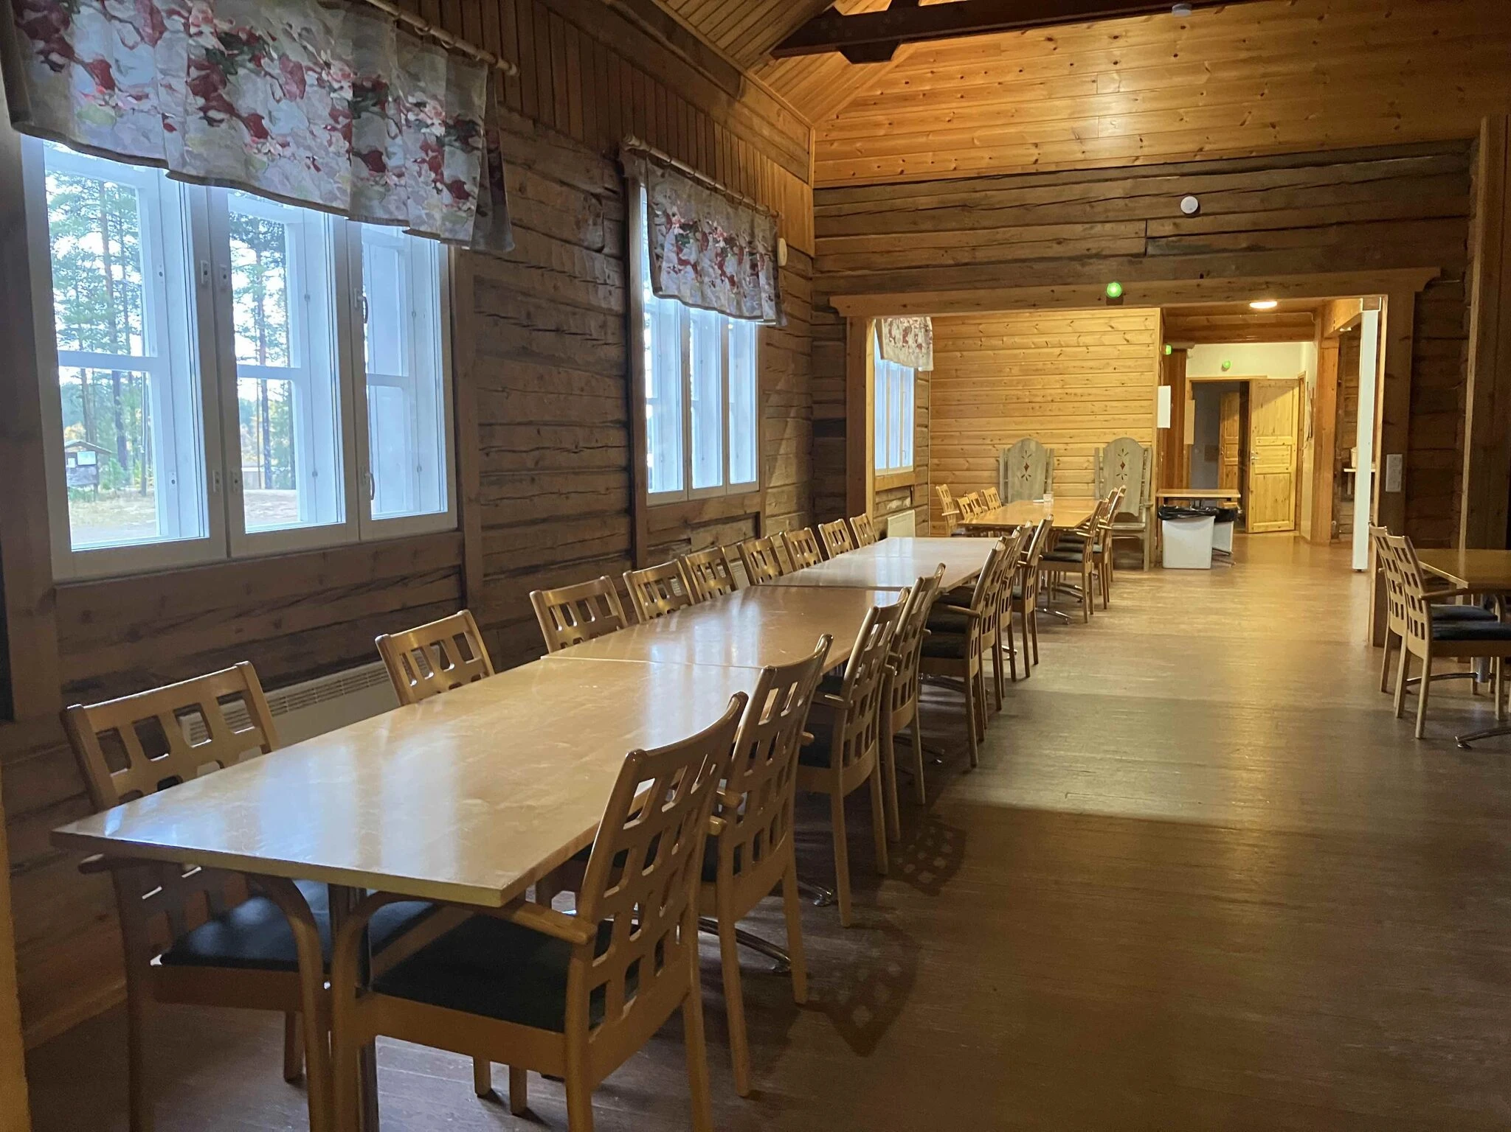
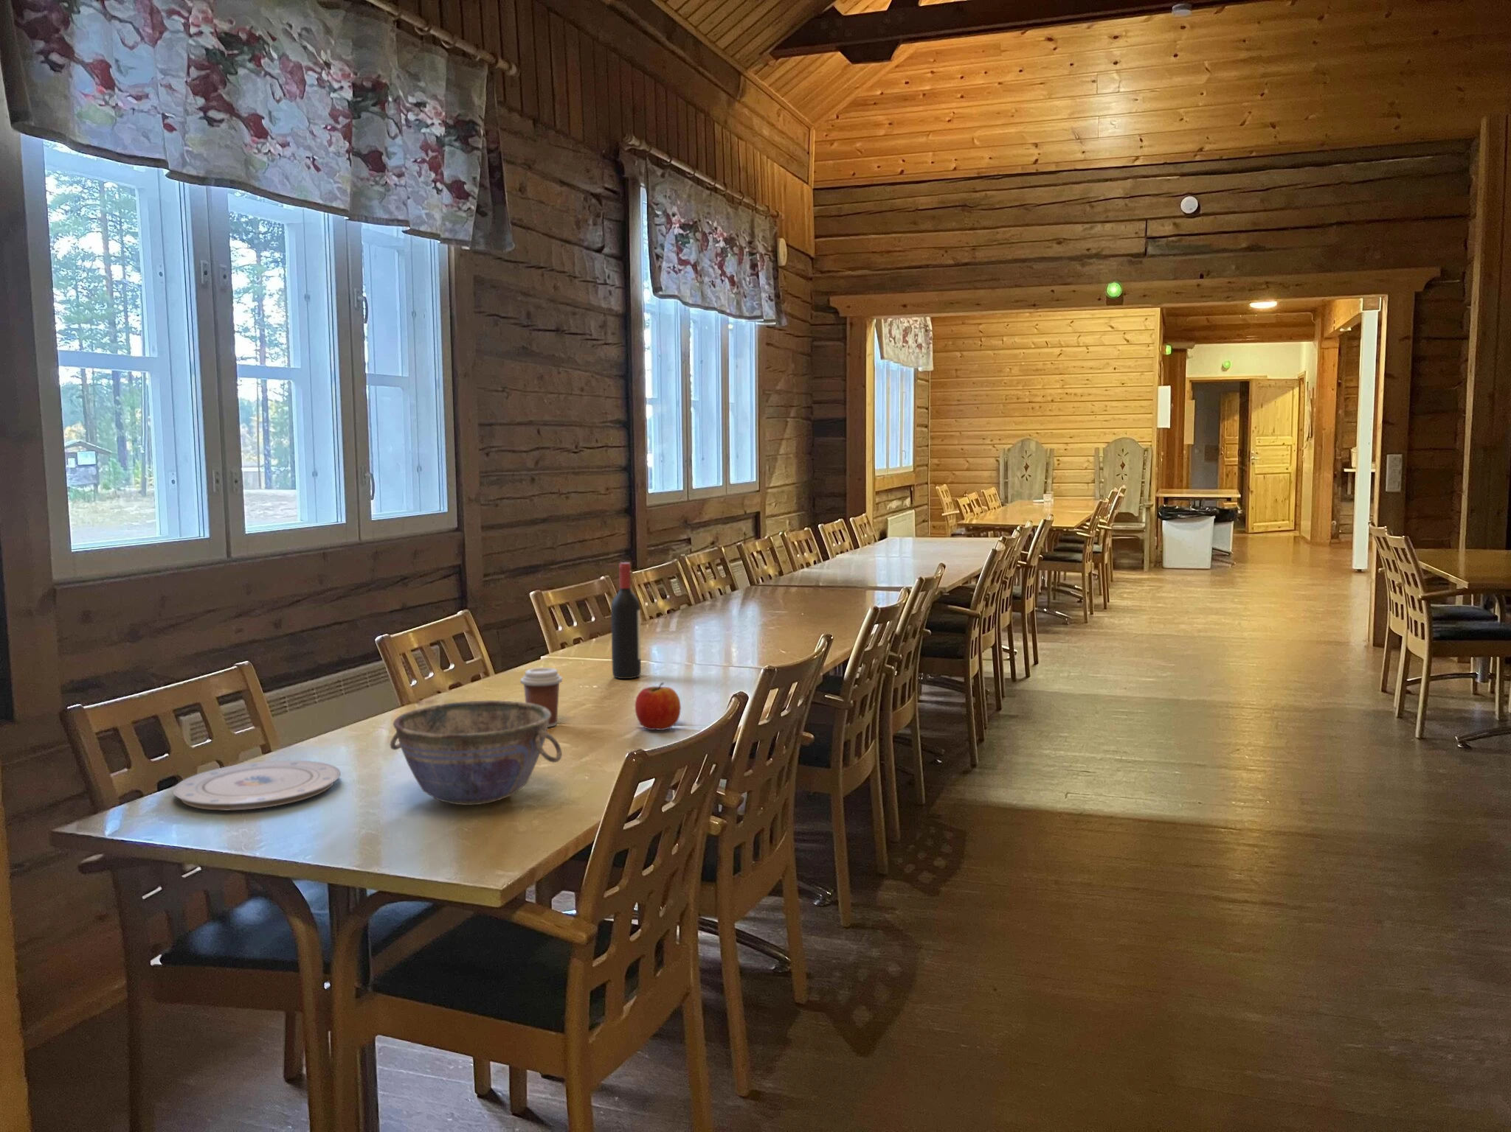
+ plate (259, 784)
+ coffee cup (541, 697)
+ bowl (475, 756)
+ wine bottle (626, 620)
+ apple (658, 705)
